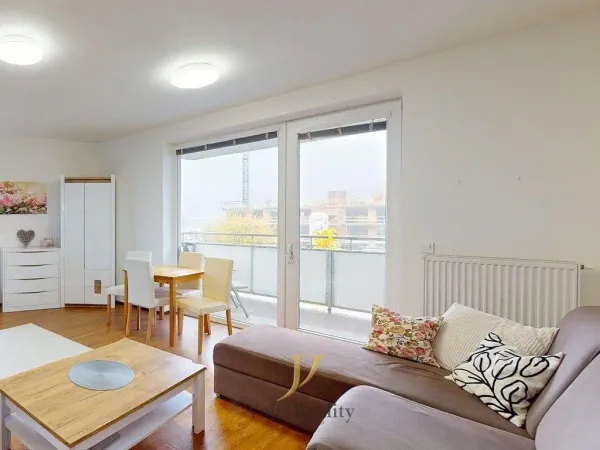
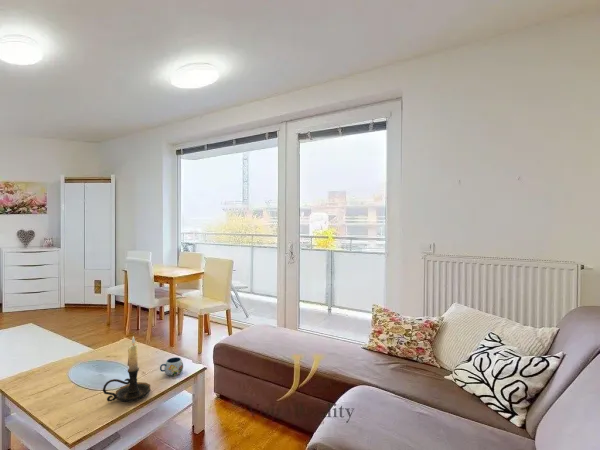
+ mug (171, 367)
+ candle holder (128, 365)
